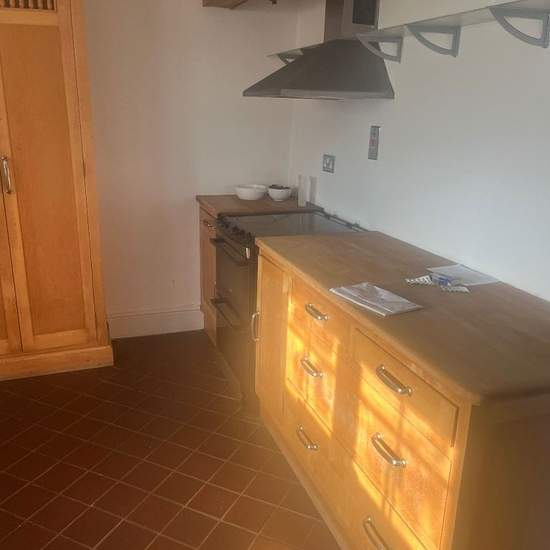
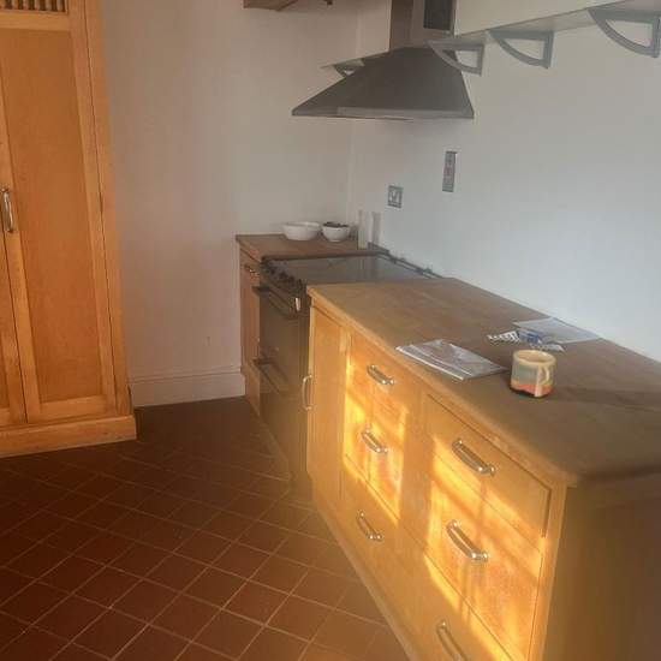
+ mug (535, 376)
